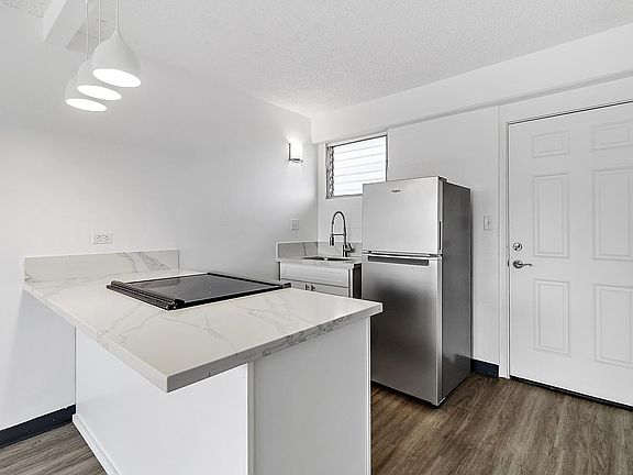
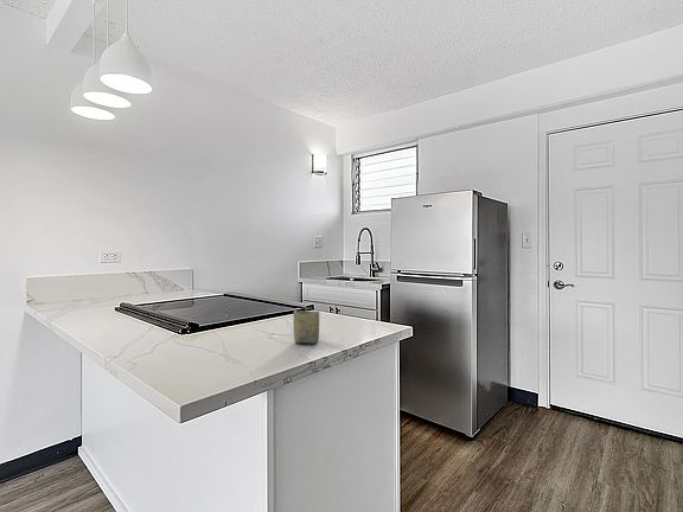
+ cup (306, 326)
